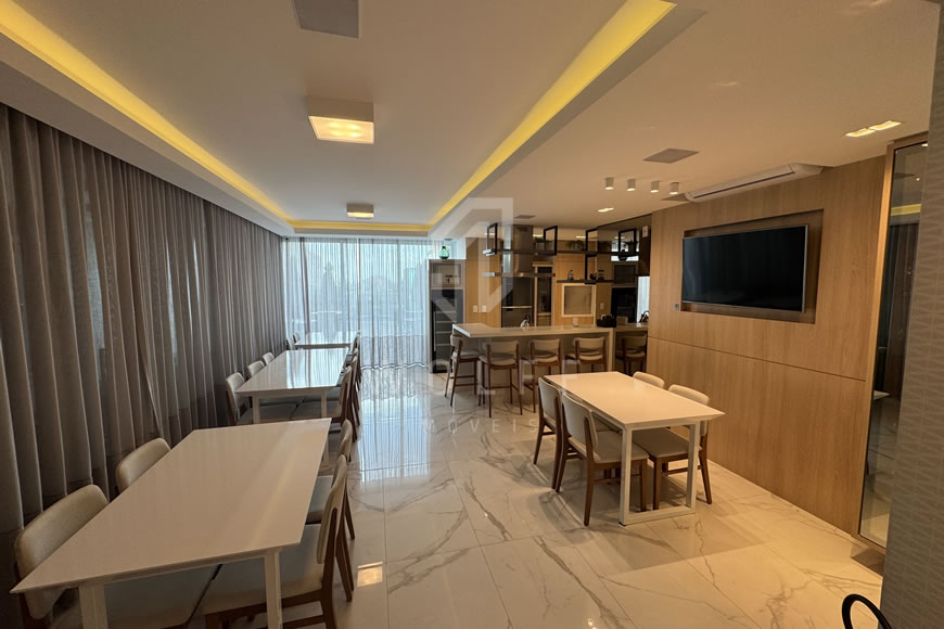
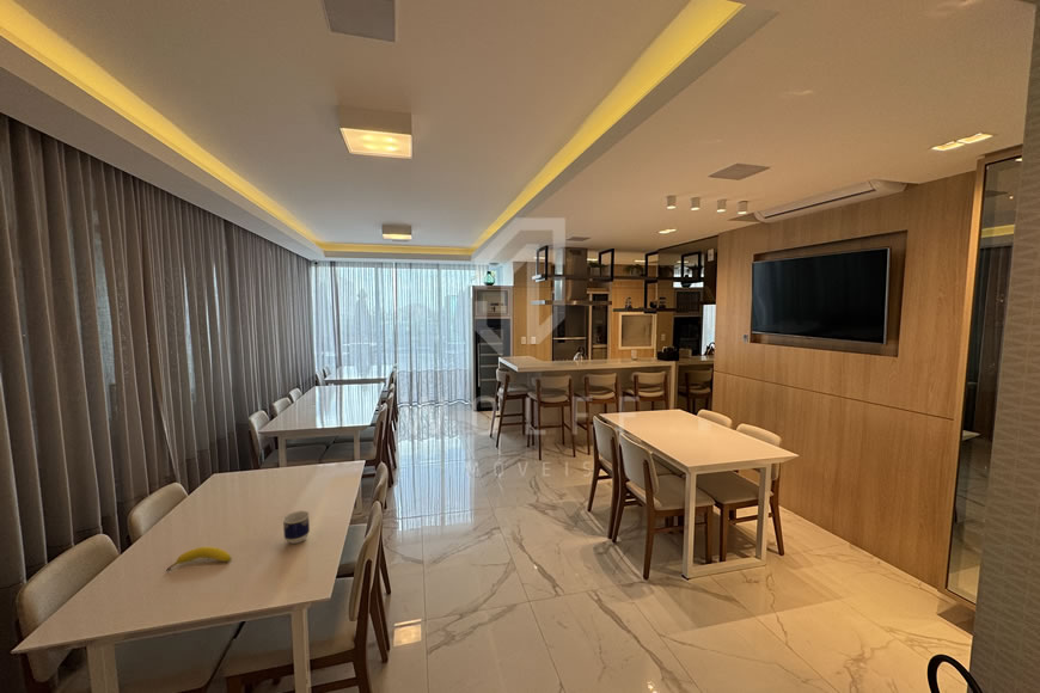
+ cup (295, 529)
+ fruit (203, 556)
